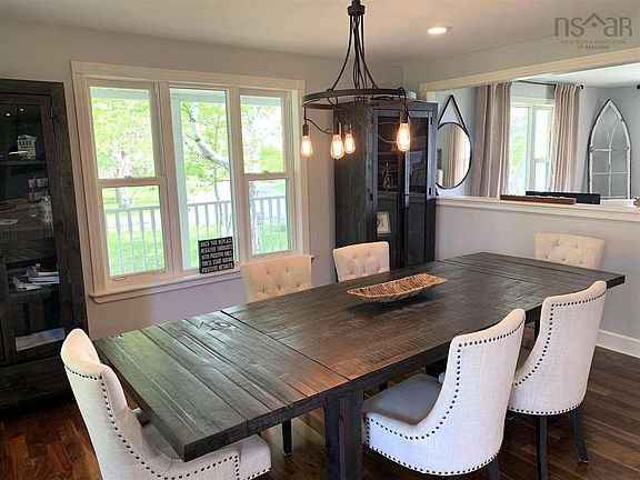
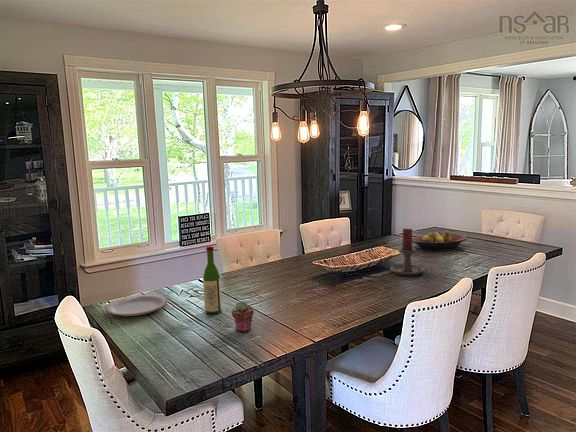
+ plate (137, 306)
+ potted succulent (242, 315)
+ candle holder (411, 250)
+ fruit bowl (438, 239)
+ wine bottle (211, 279)
